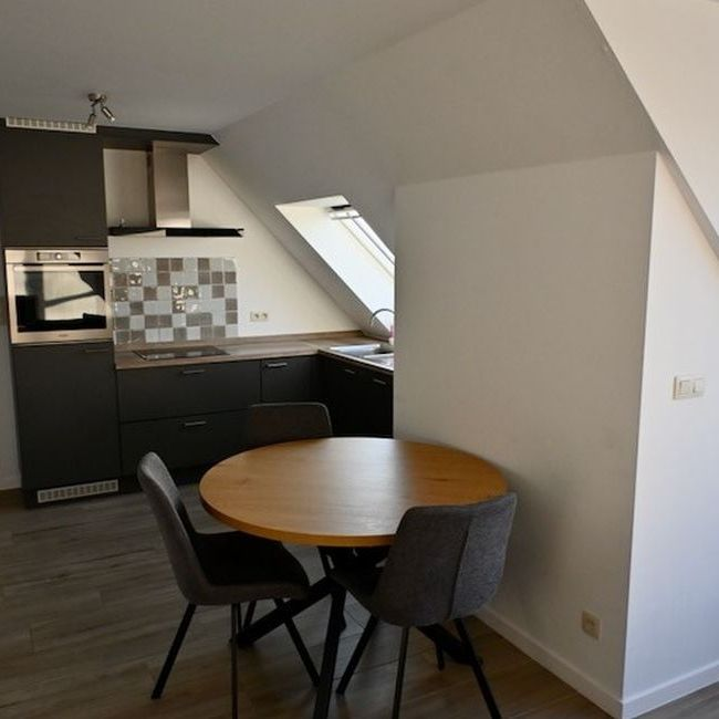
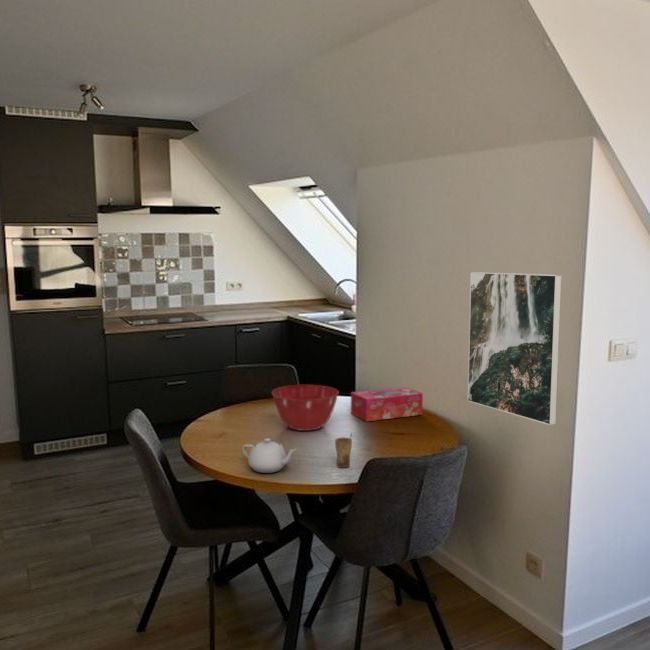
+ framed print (510, 343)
+ tissue box (386, 403)
+ mixing bowl (305, 409)
+ teapot (269, 454)
+ cup (343, 449)
